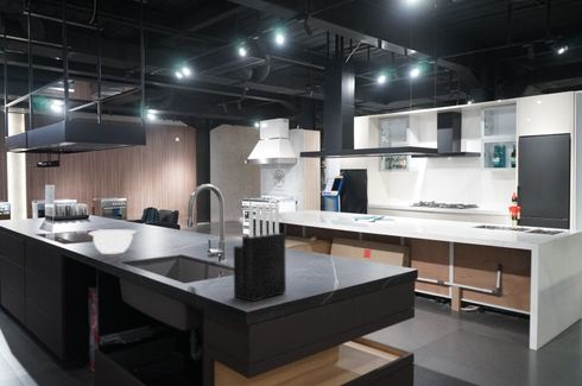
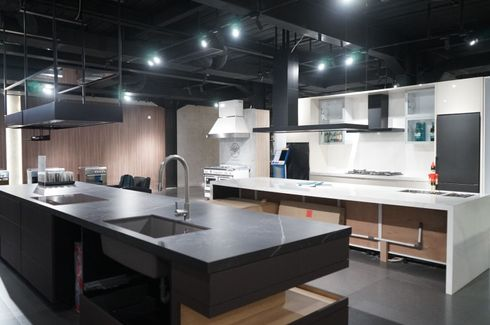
- mixing bowl (113, 241)
- knife block (258, 248)
